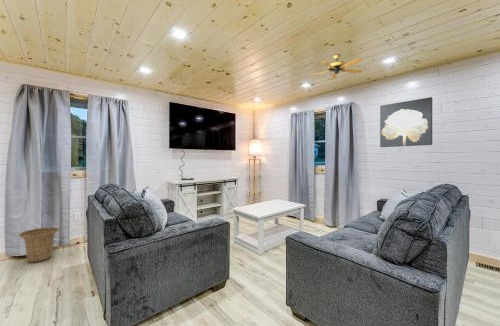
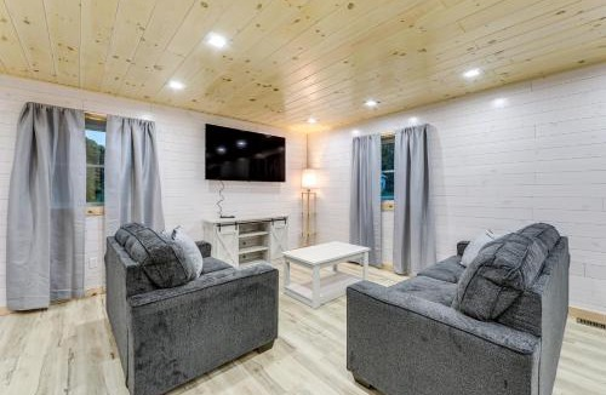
- basket (39, 245)
- wall art (404, 124)
- ceiling fan (335, 69)
